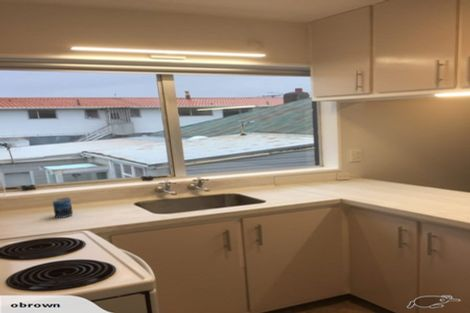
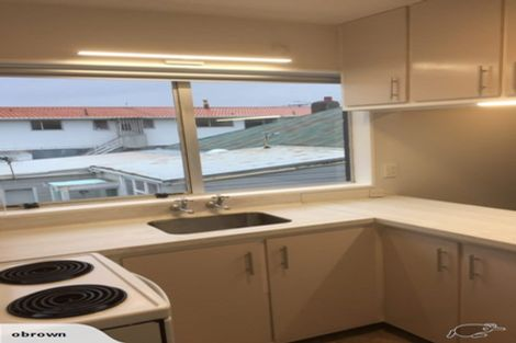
- mug (62, 206)
